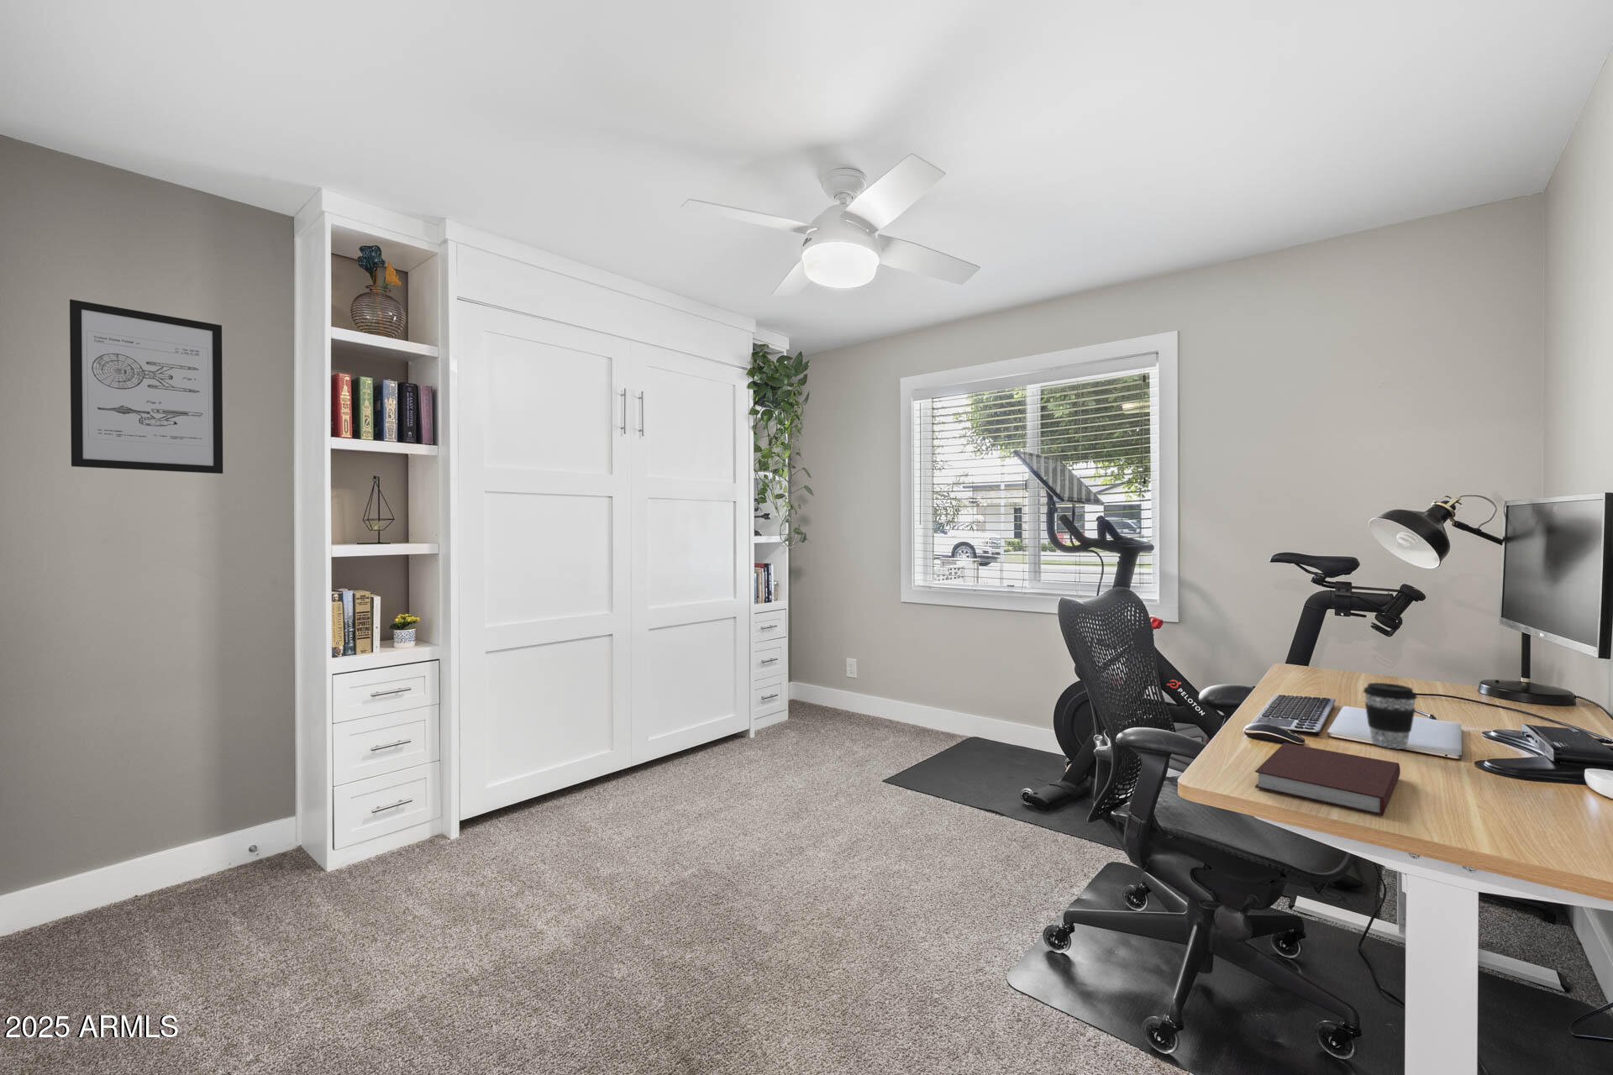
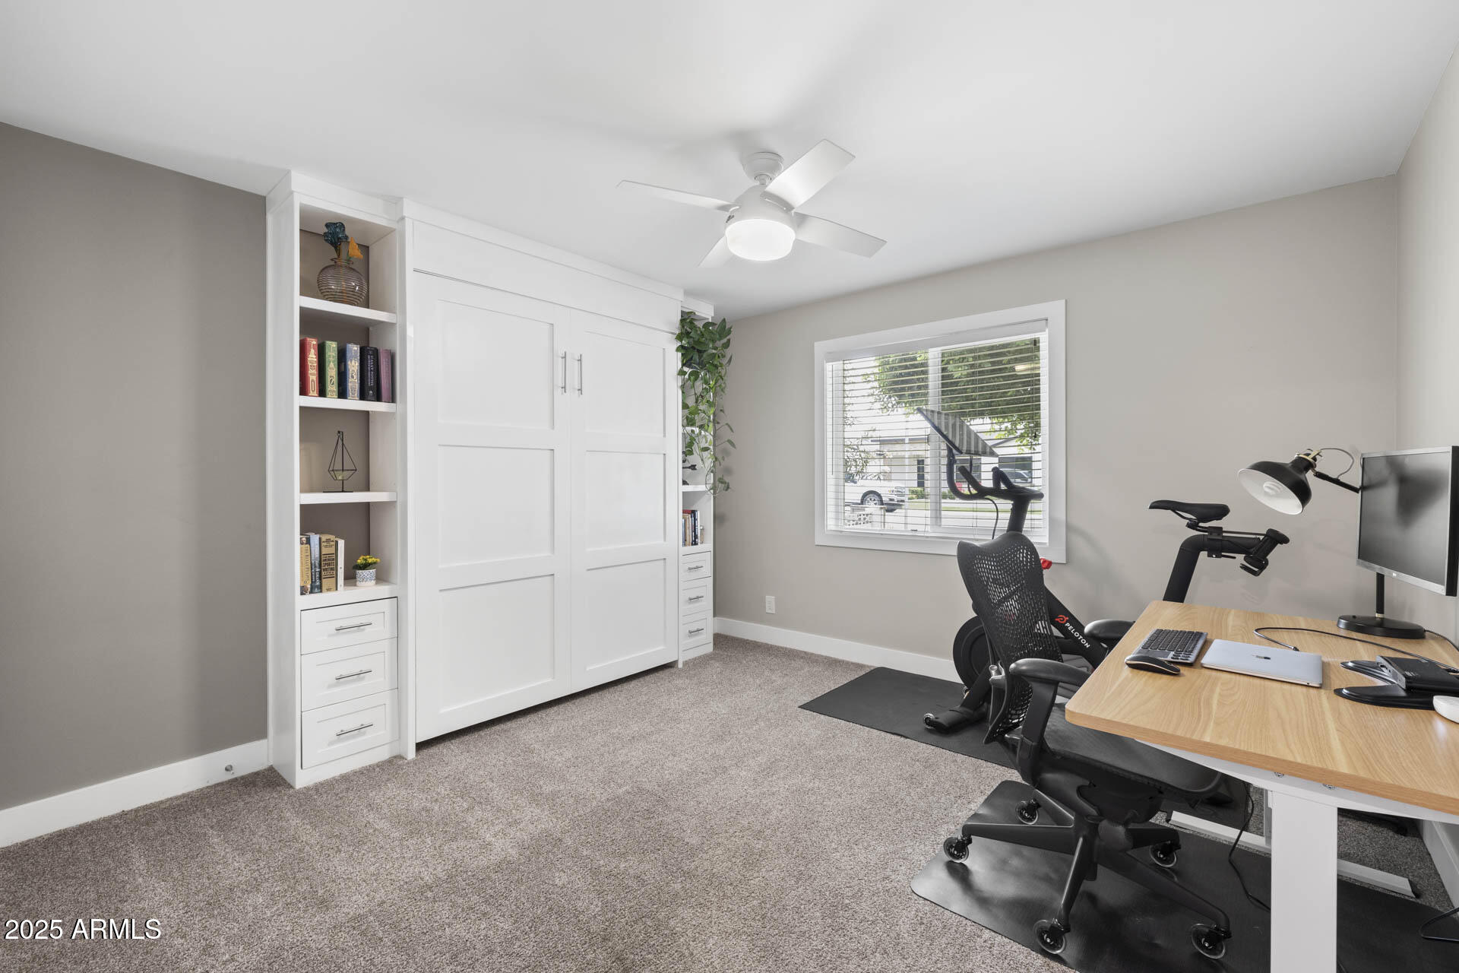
- notebook (1329, 775)
- wall art (150, 391)
- coffee cup (1389, 715)
